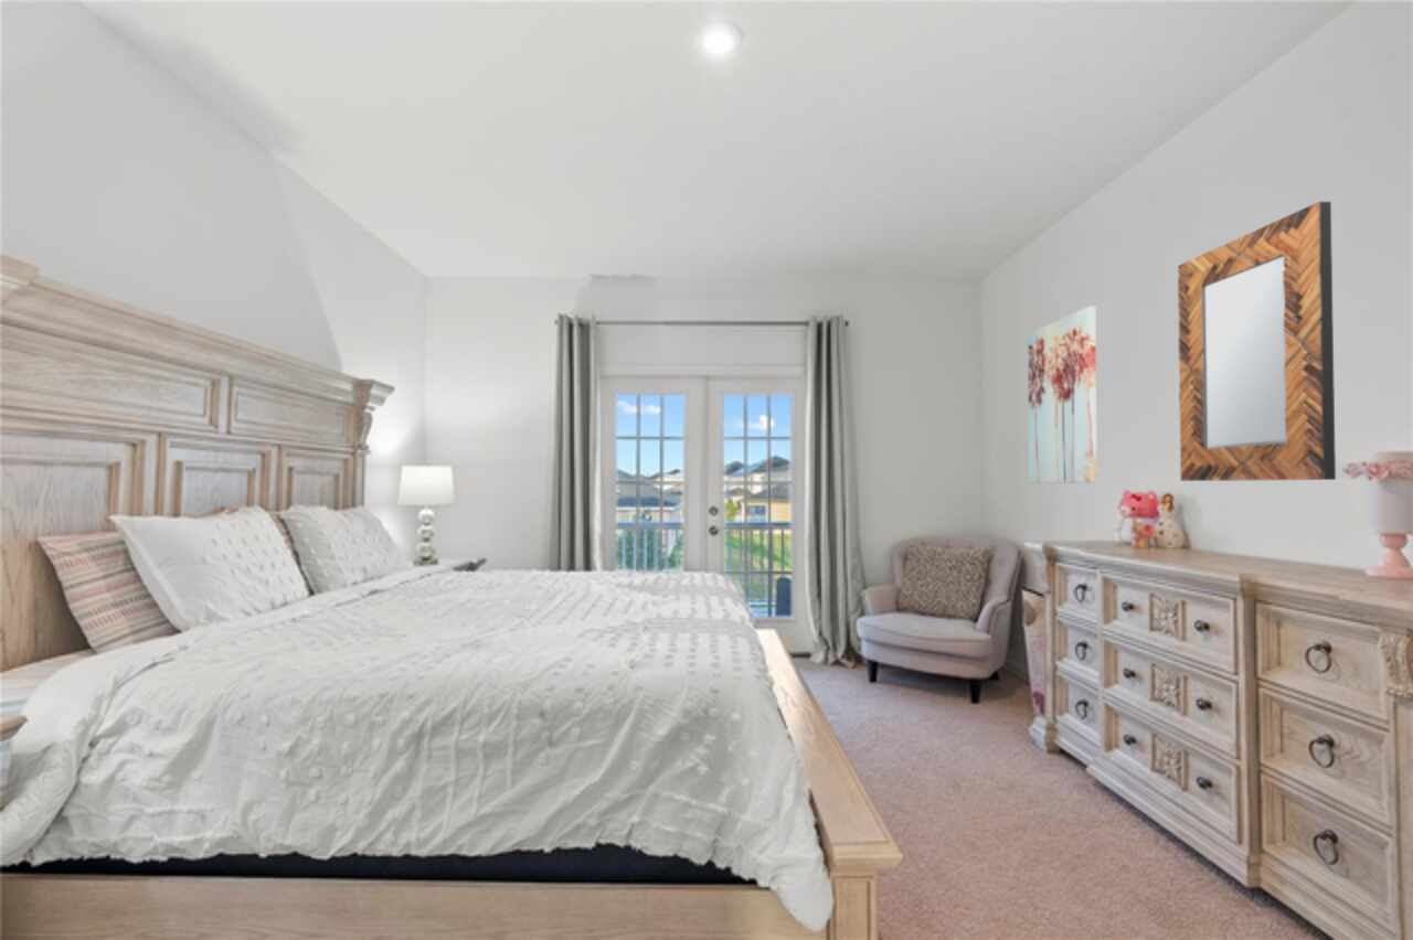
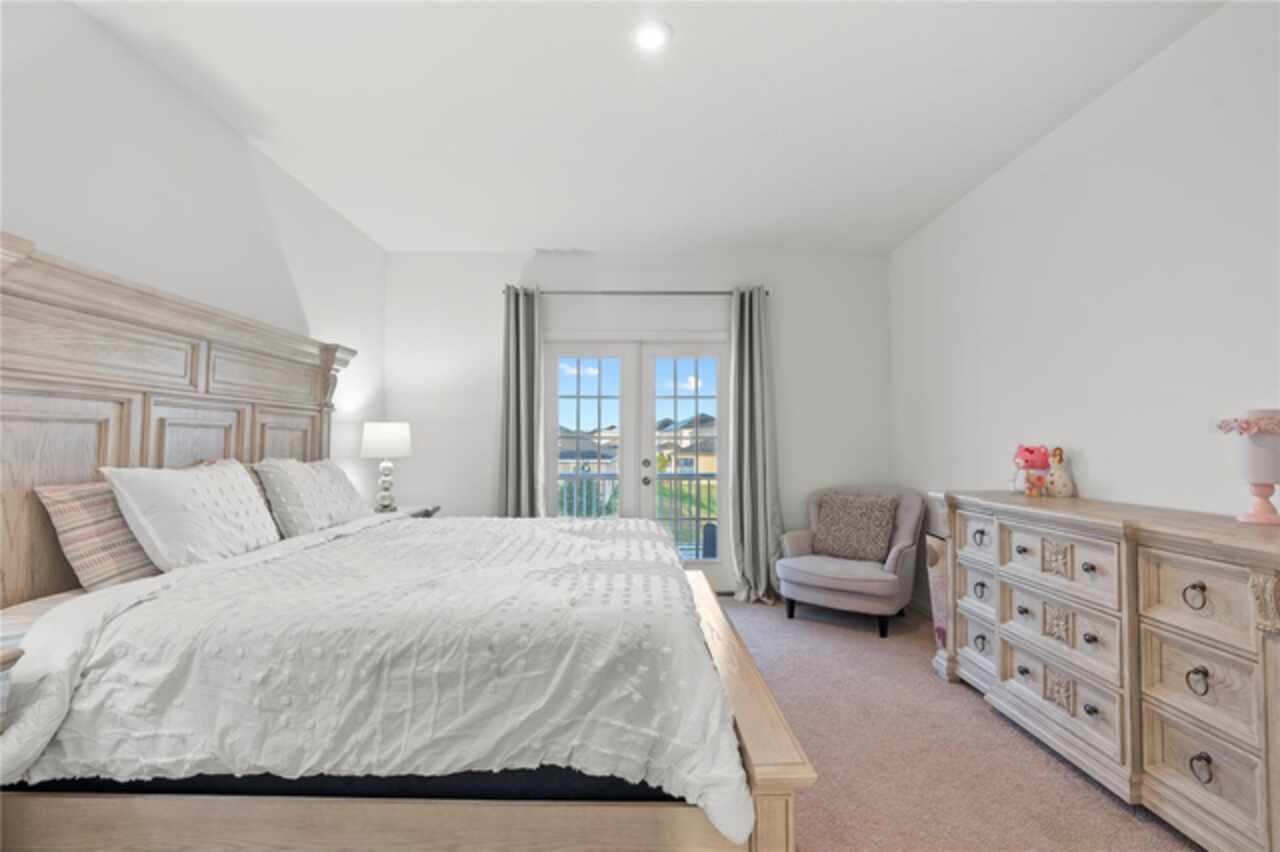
- wall art (1059, 402)
- home mirror (1245, 357)
